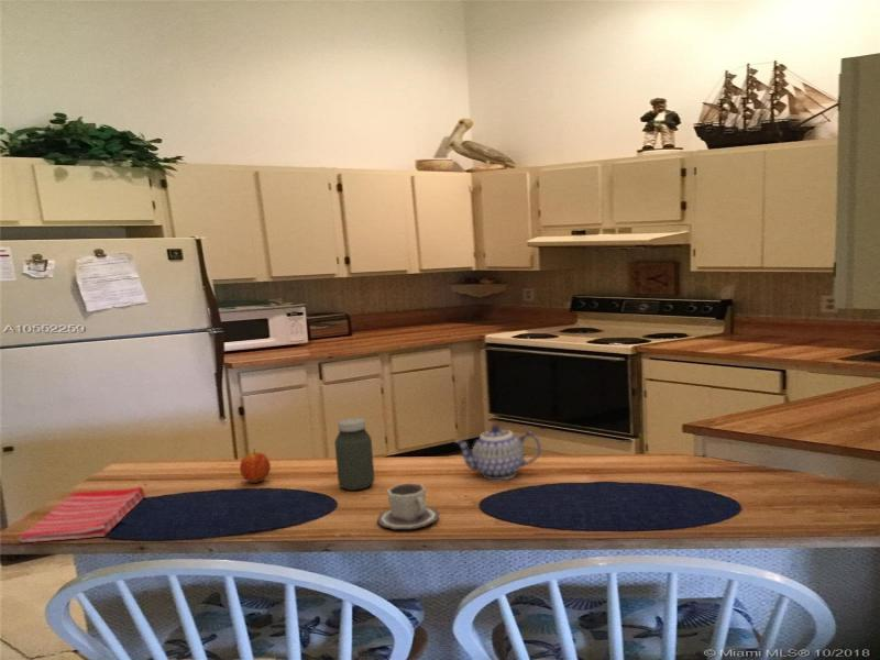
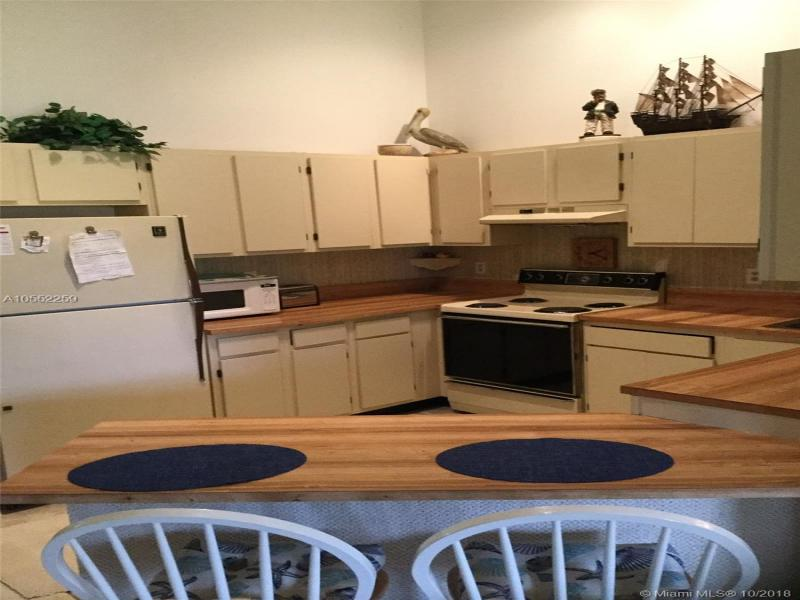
- fruit (254, 465)
- jar (353, 453)
- dish towel (86, 513)
- teapot (497, 450)
- cup (407, 504)
